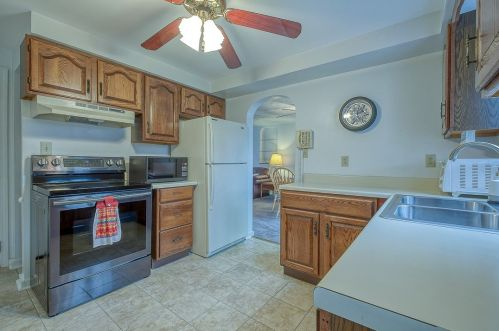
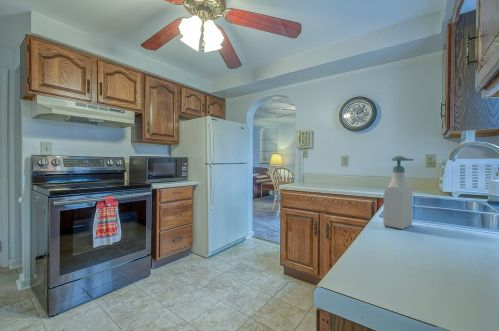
+ soap bottle (400, 190)
